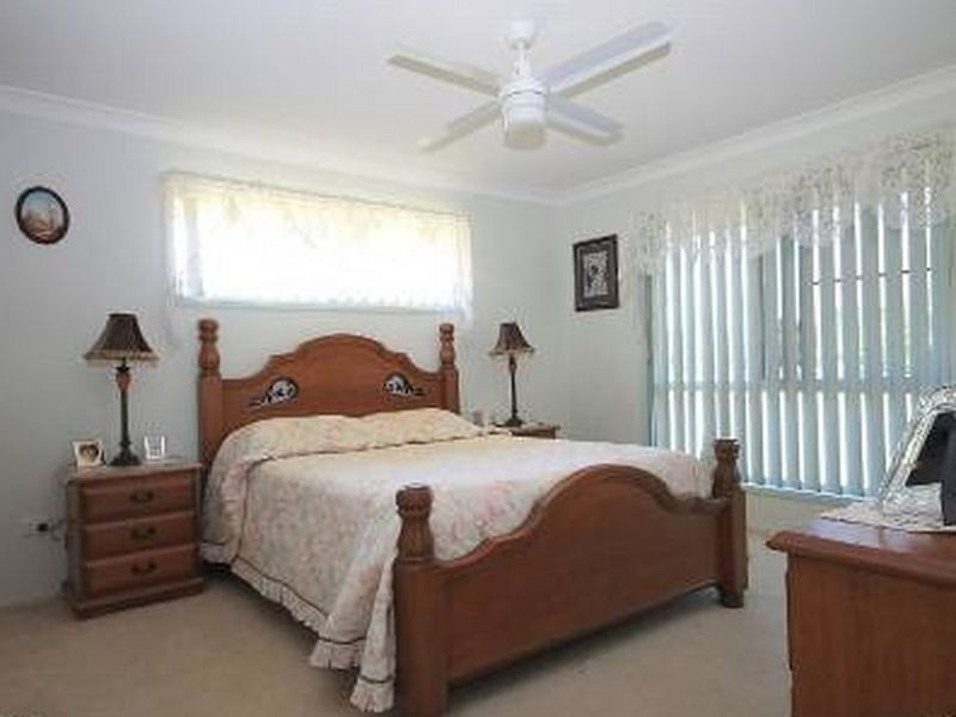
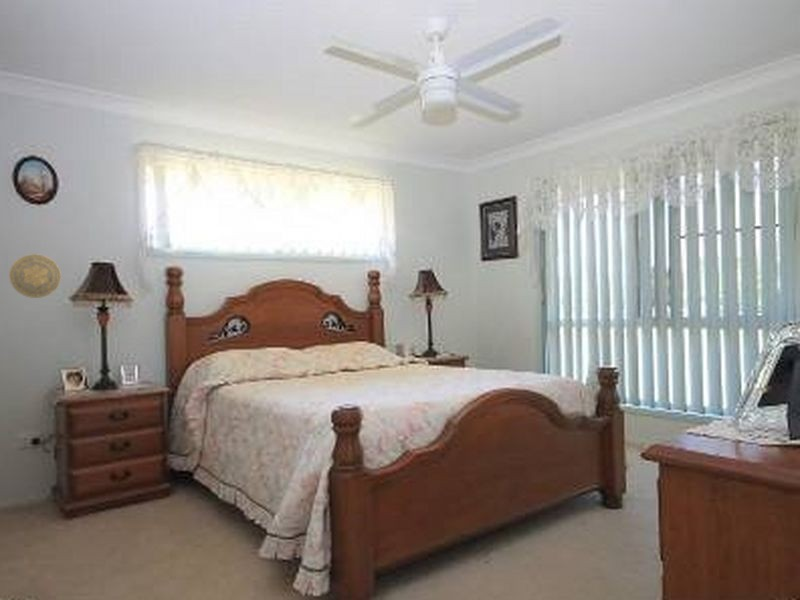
+ decorative plate (35, 276)
